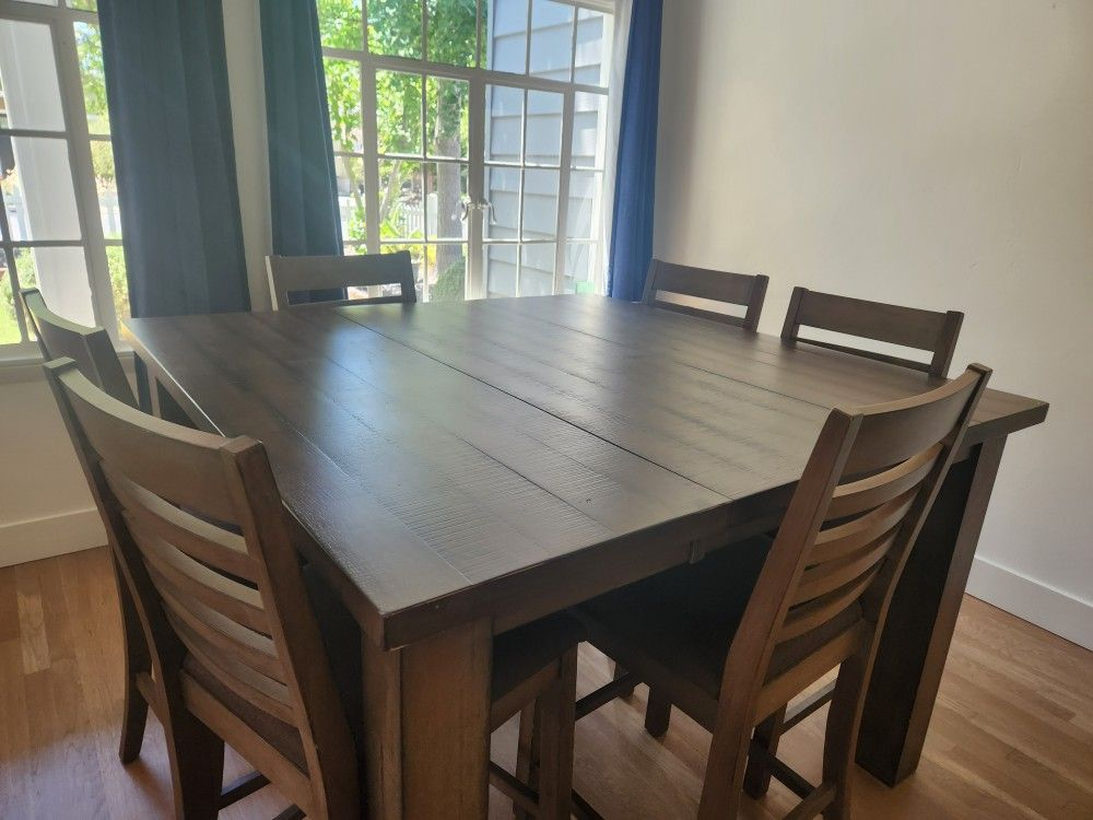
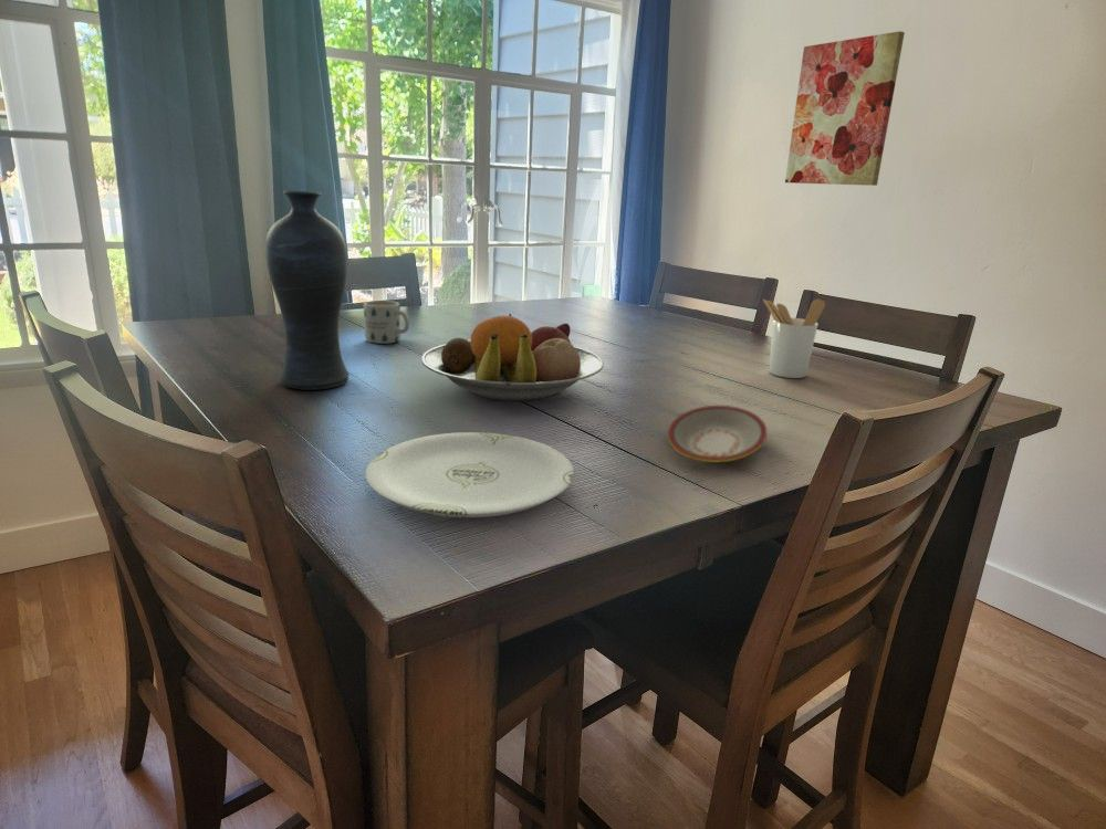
+ plate (471, 474)
+ mug (387, 322)
+ vase (309, 290)
+ plate (717, 437)
+ wall art (839, 114)
+ fruit bowl (513, 350)
+ utensil holder (785, 336)
